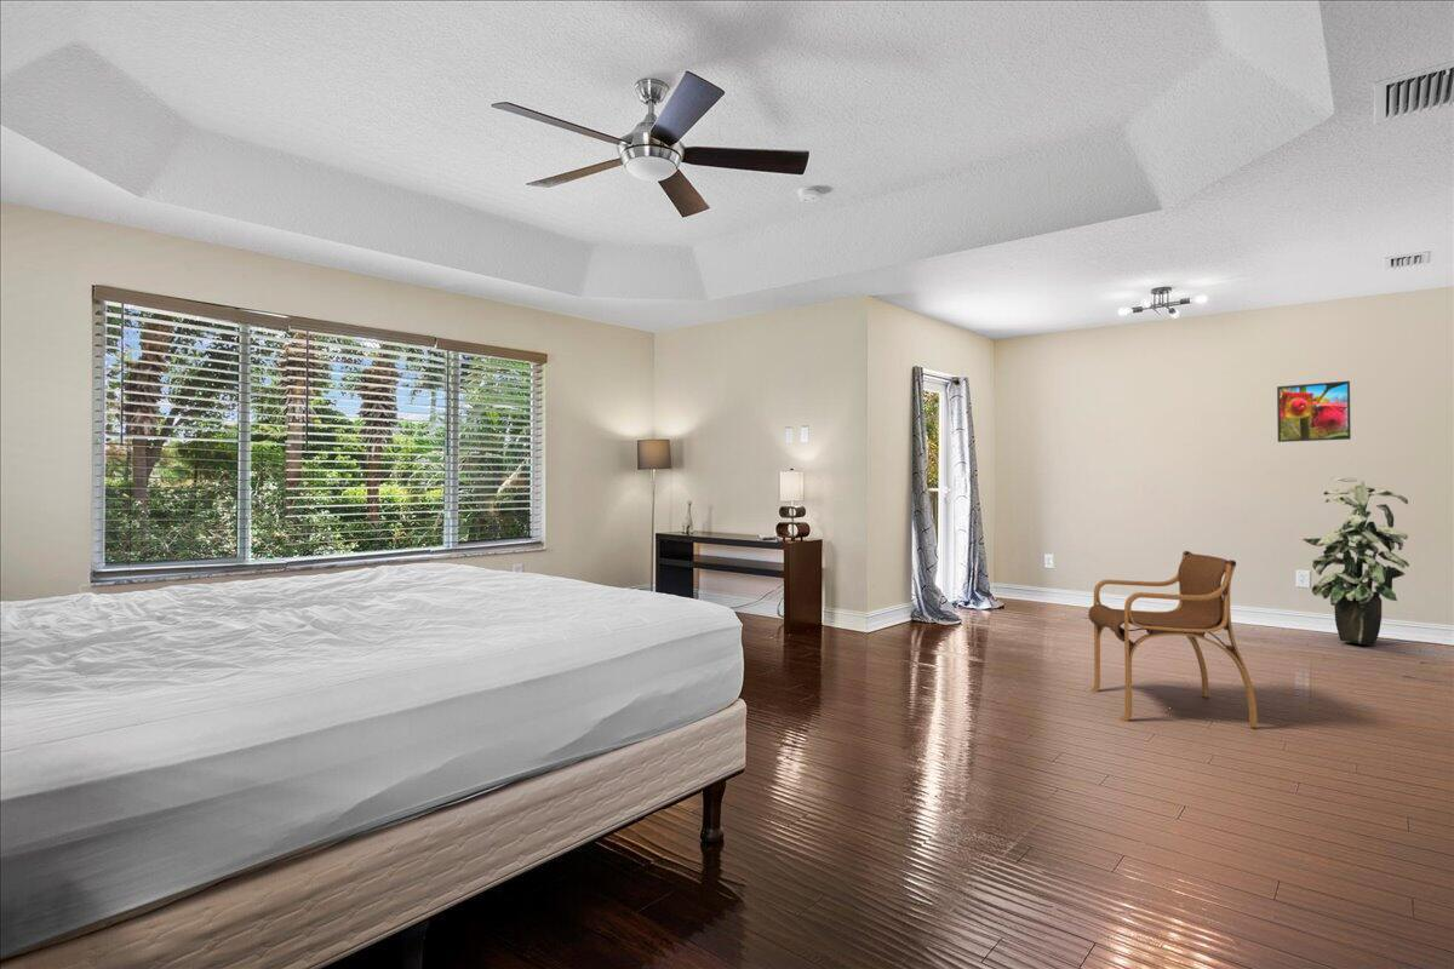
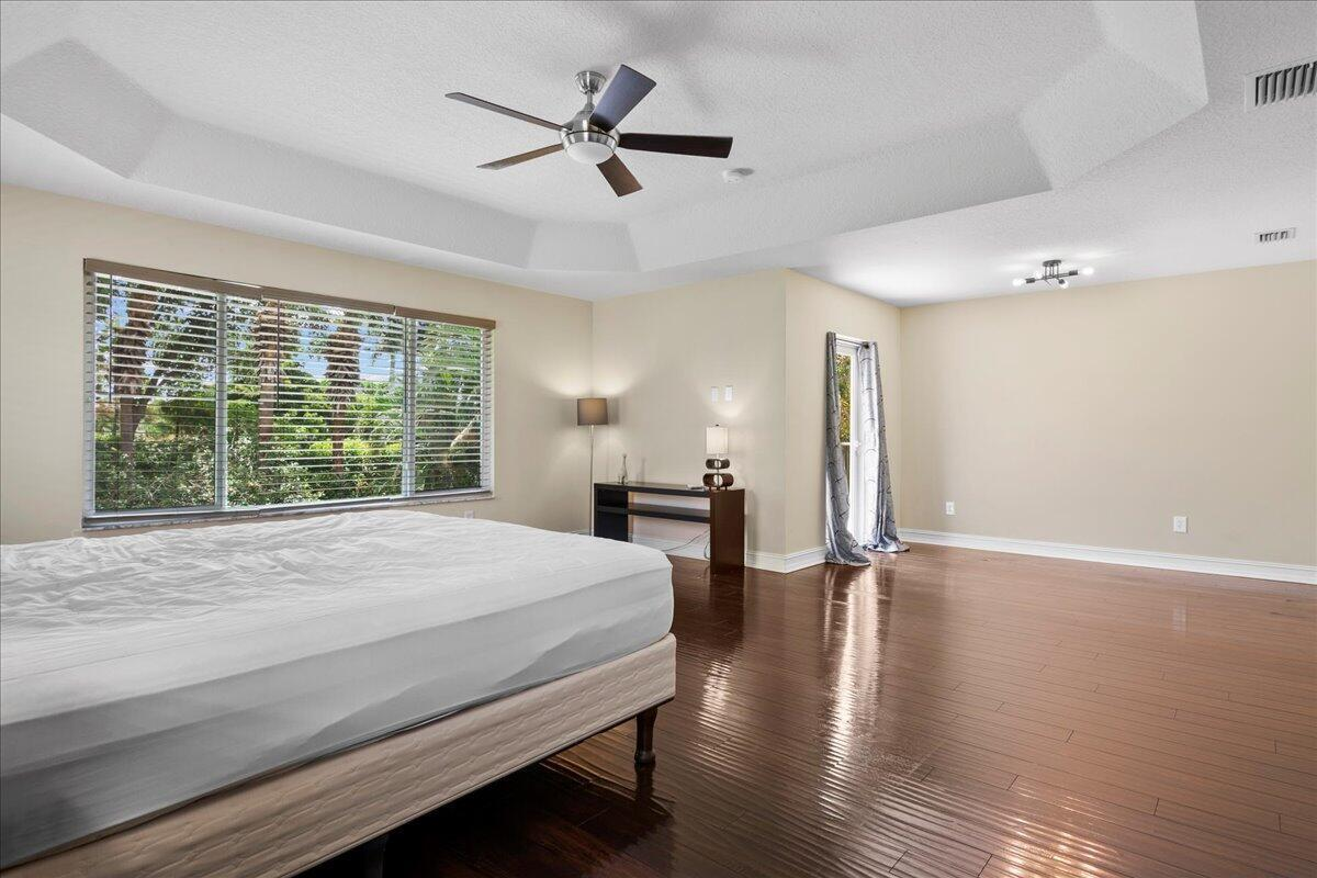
- armchair (1164, 631)
- indoor plant (1353, 560)
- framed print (1312, 412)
